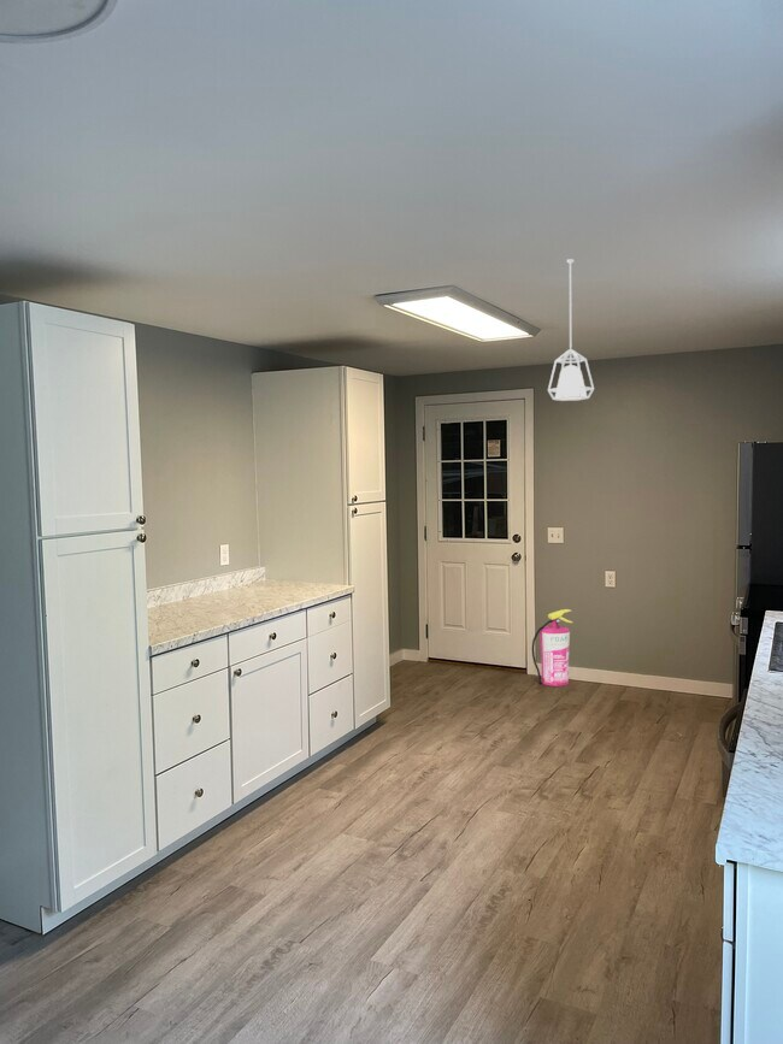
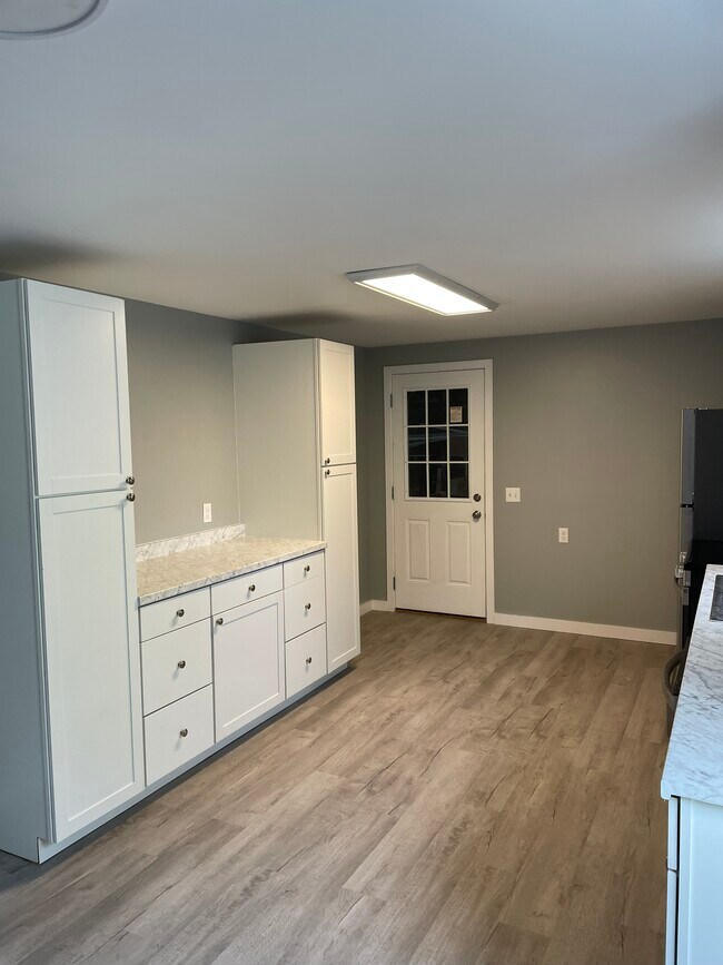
- fire extinguisher (552, 647)
- pendant lamp (570, 330)
